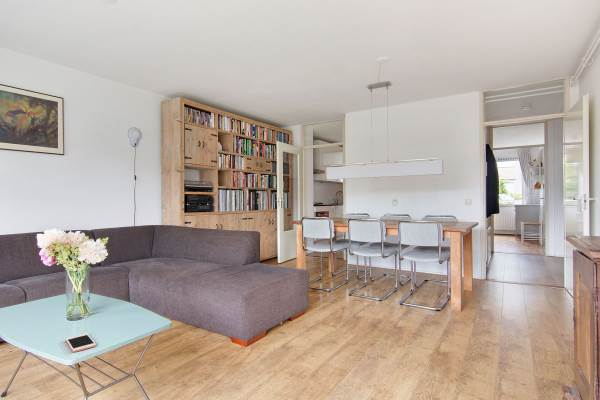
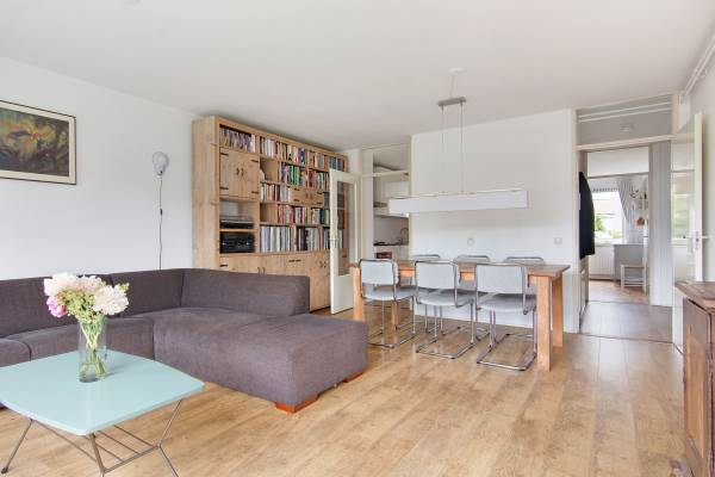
- cell phone (80, 342)
